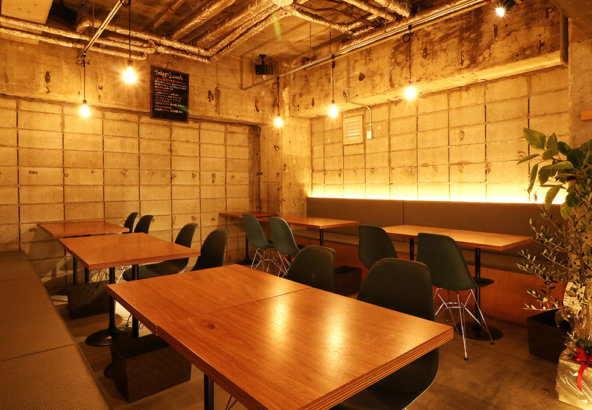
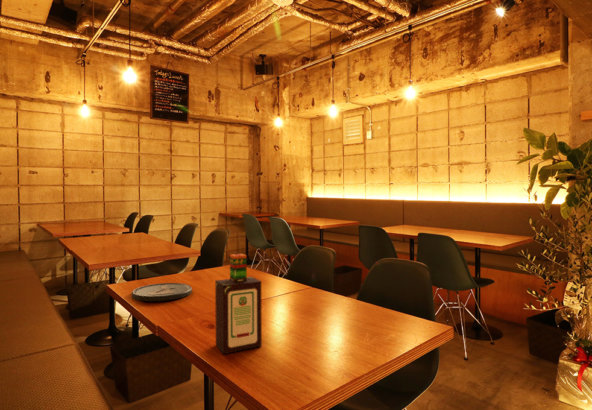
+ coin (162, 291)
+ bottle (238, 300)
